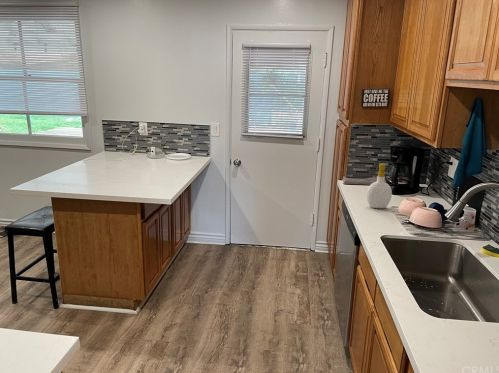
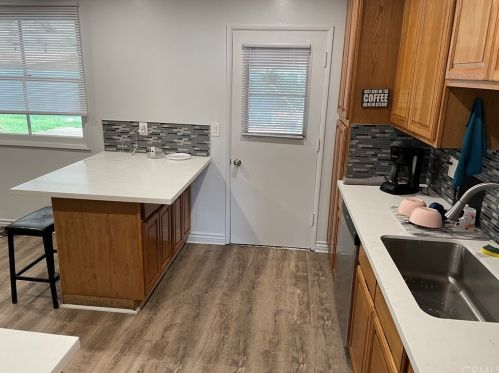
- soap bottle (379, 185)
